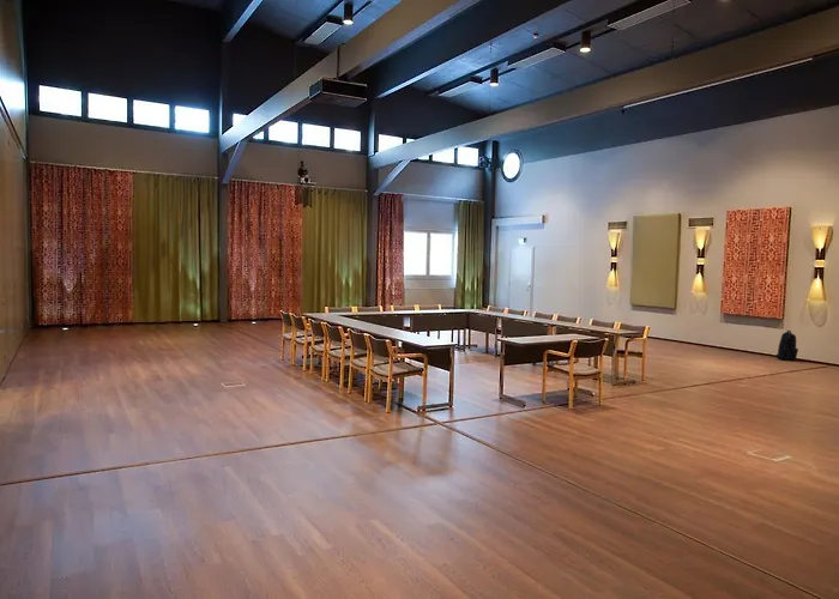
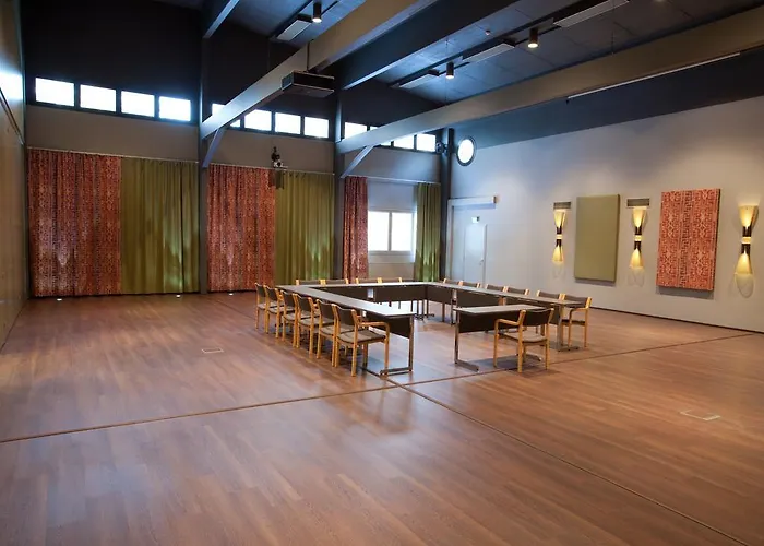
- backpack (787, 345)
